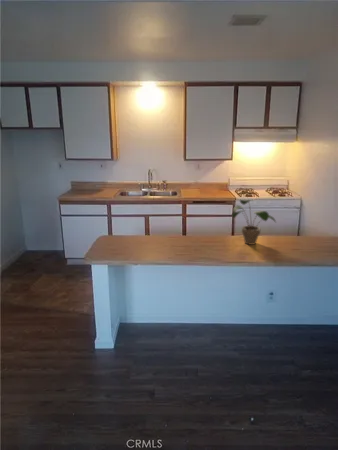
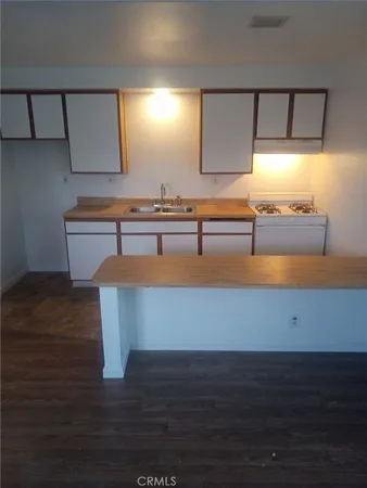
- potted plant (250, 222)
